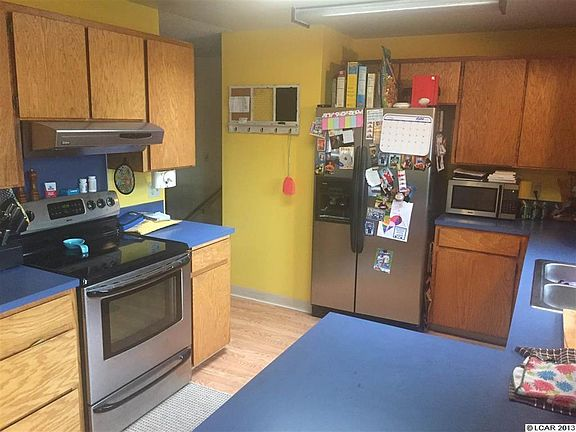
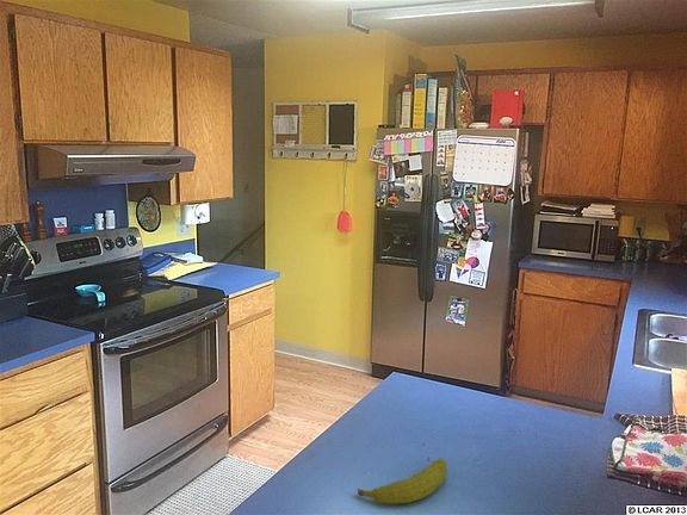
+ fruit (410, 477)
